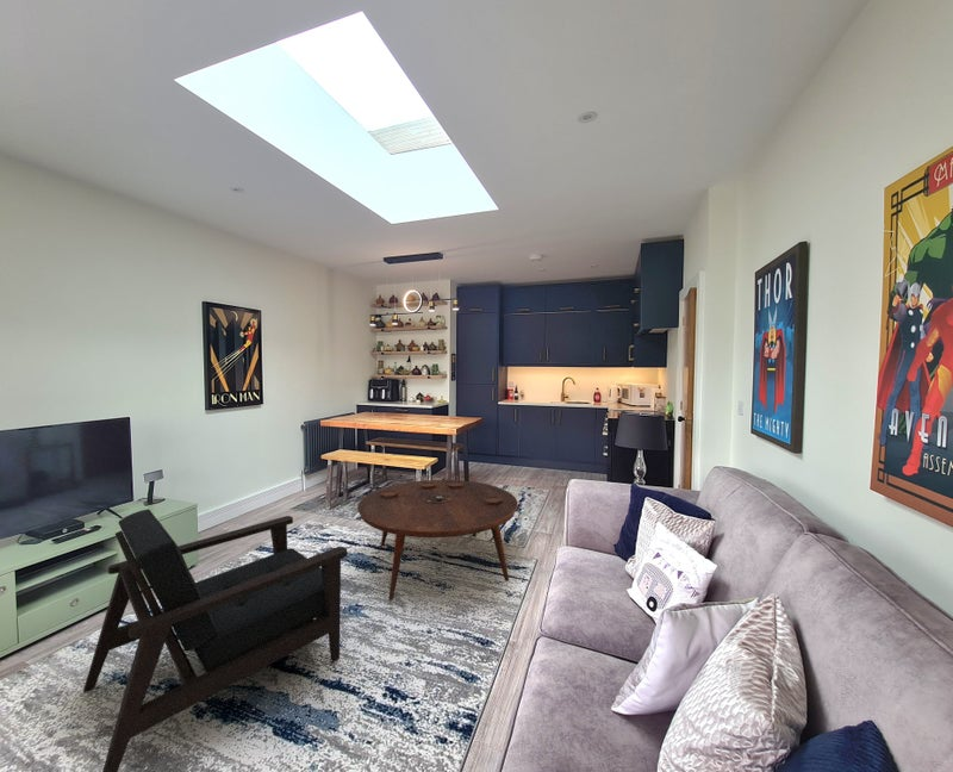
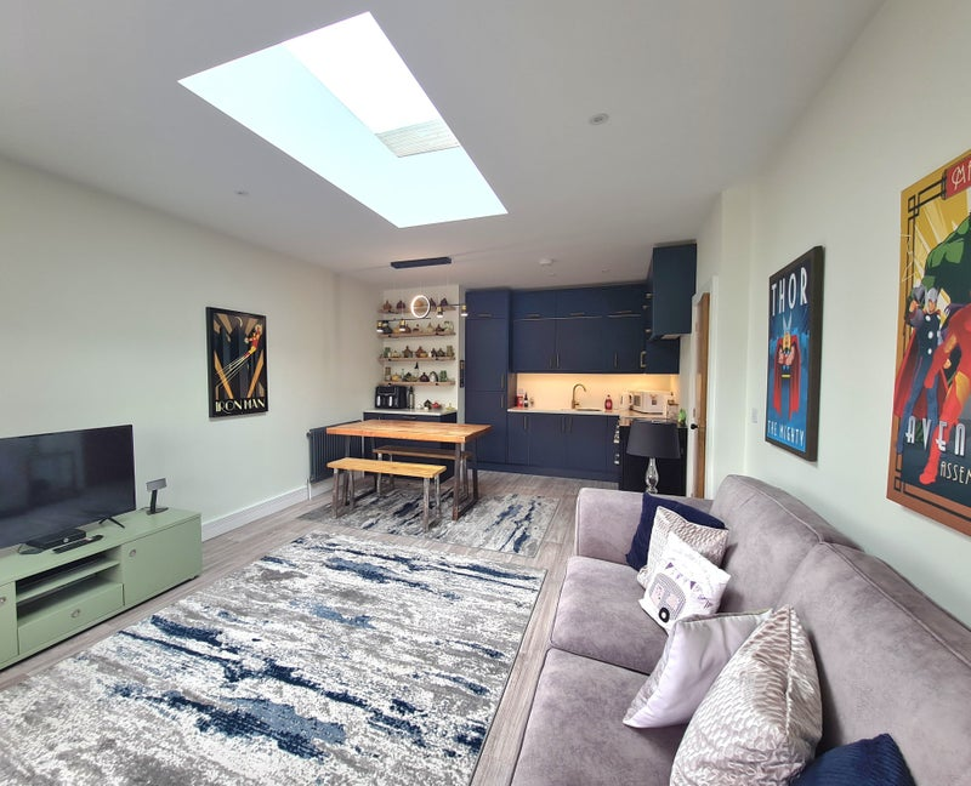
- armchair (222, 591)
- coffee table (438, 529)
